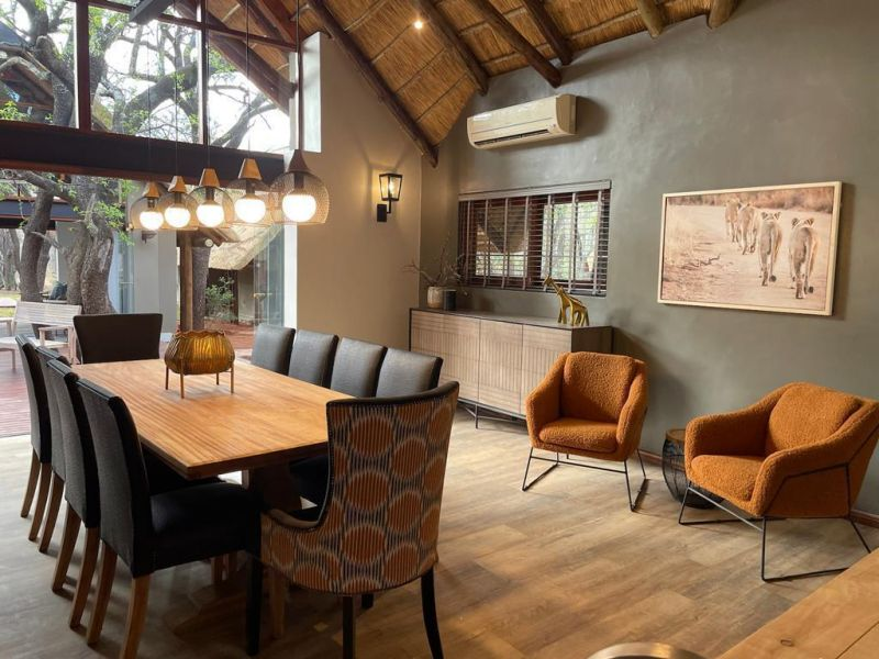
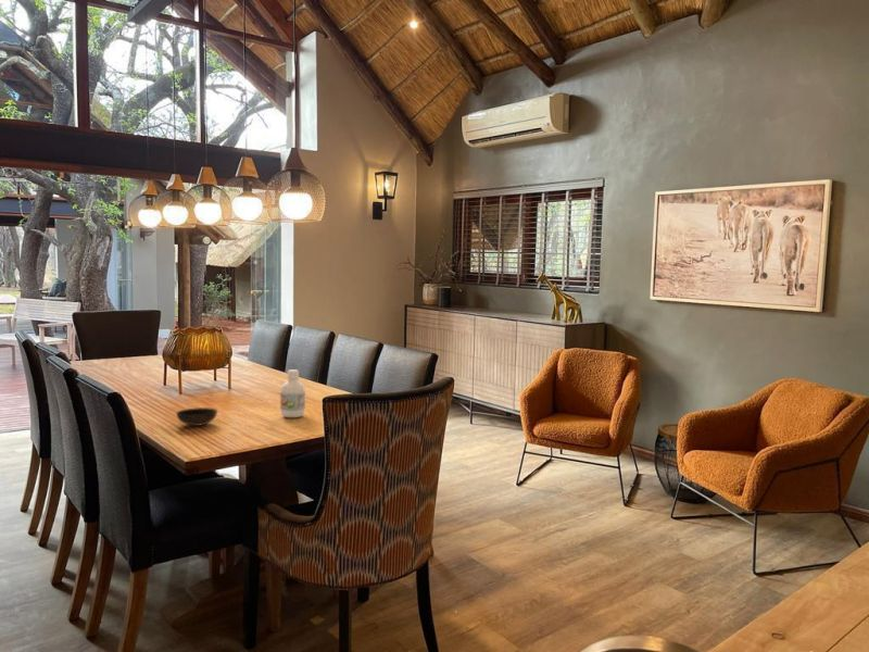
+ bowl (197, 417)
+ bottle (292, 392)
